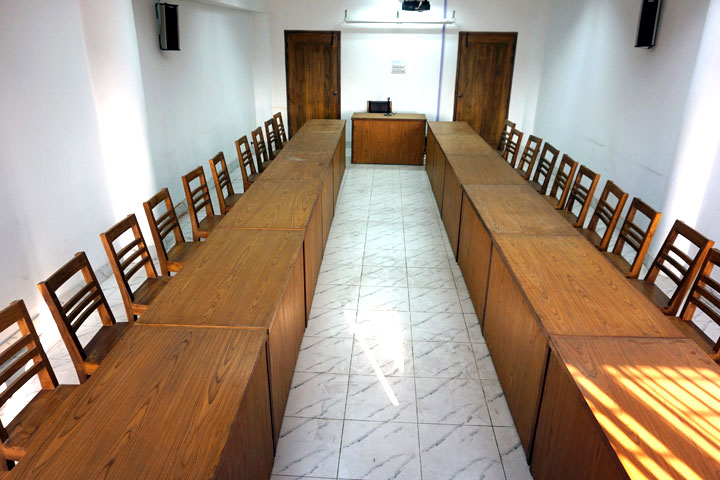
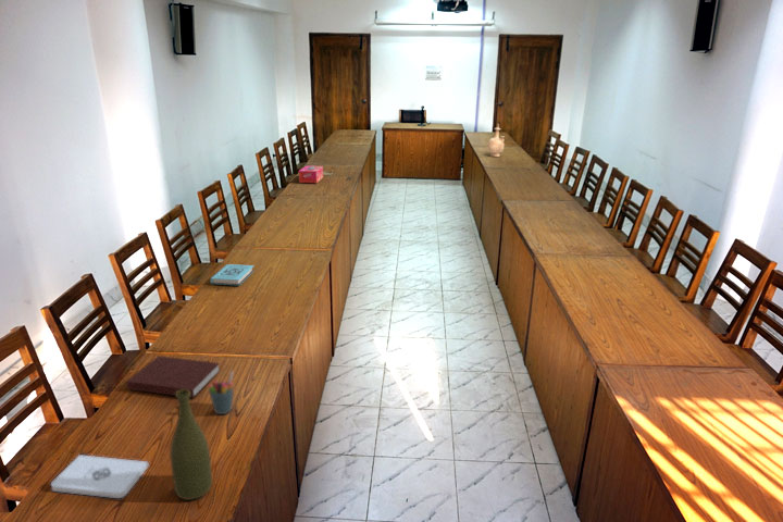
+ bottle (188, 442)
+ book (233, 274)
+ pen holder (222, 393)
+ notebook (174, 375)
+ vase (496, 139)
+ notepad (100, 475)
+ tissue box (311, 174)
